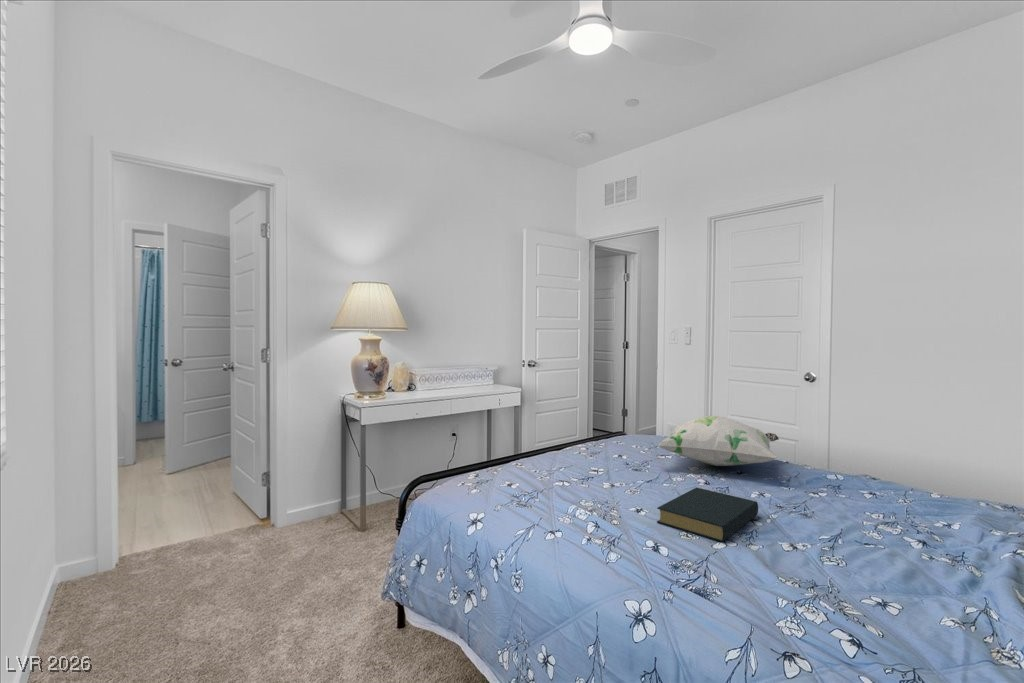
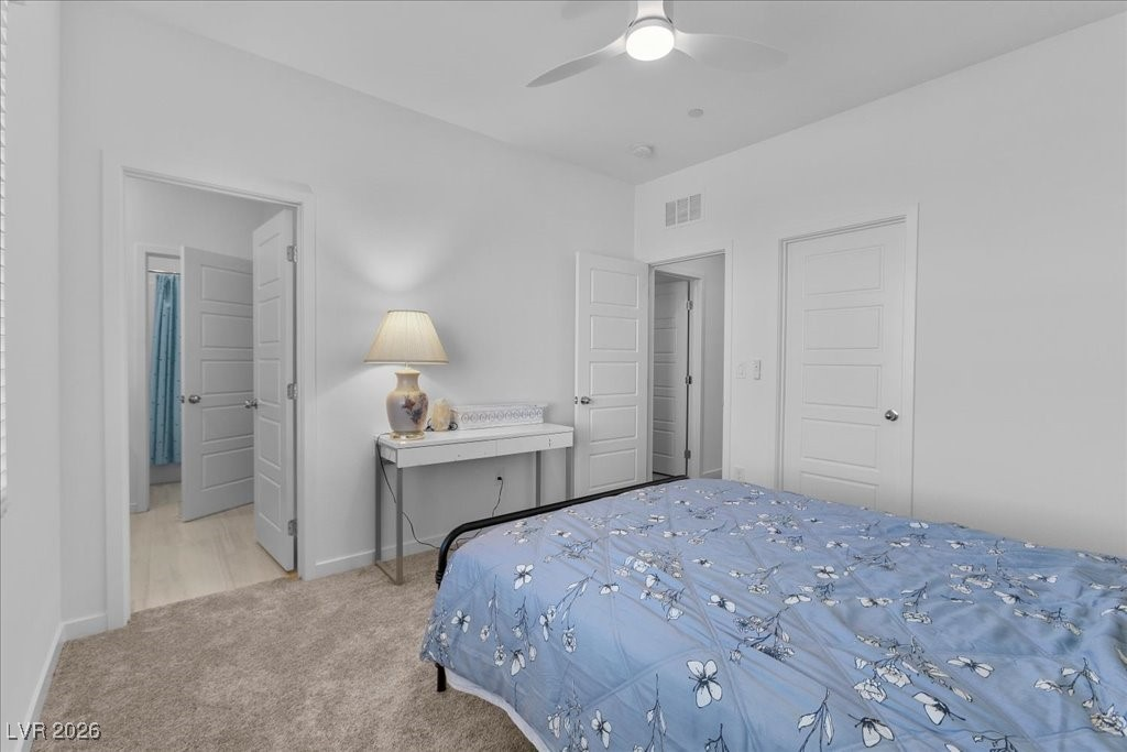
- decorative pillow (720, 440)
- hardback book (708, 511)
